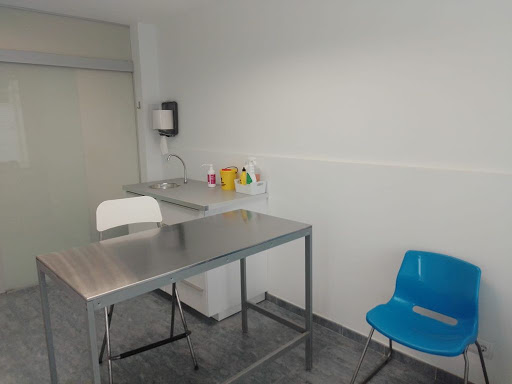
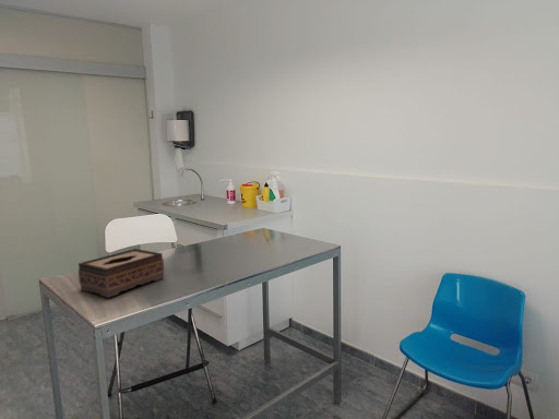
+ tissue box (122, 271)
